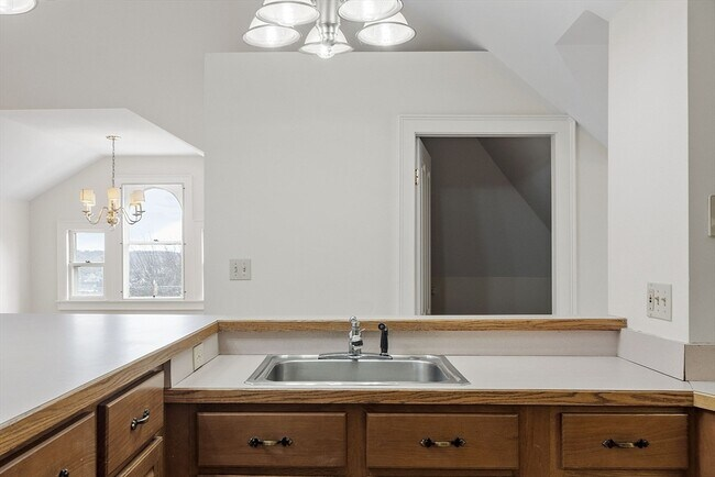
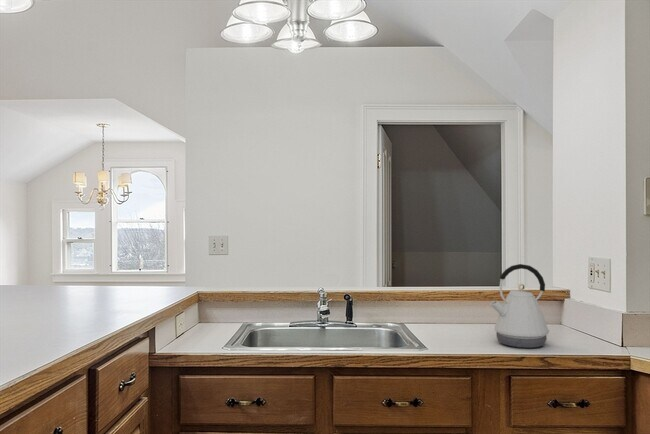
+ kettle (519, 304)
